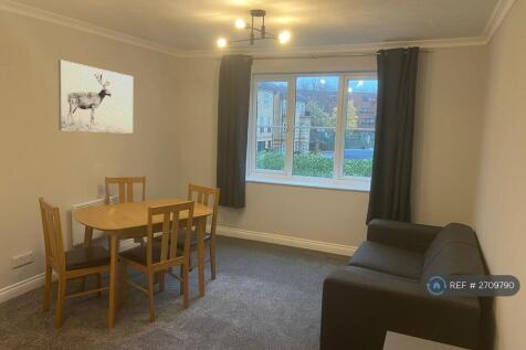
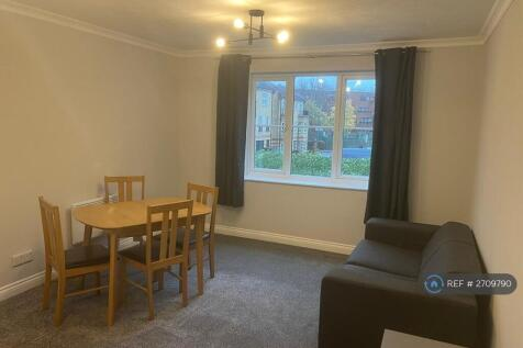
- wall art (99, 100)
